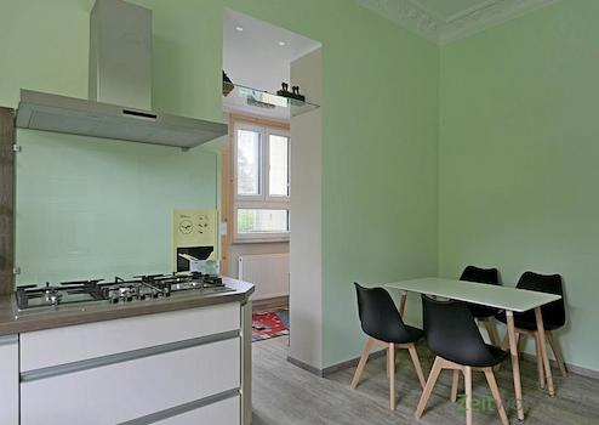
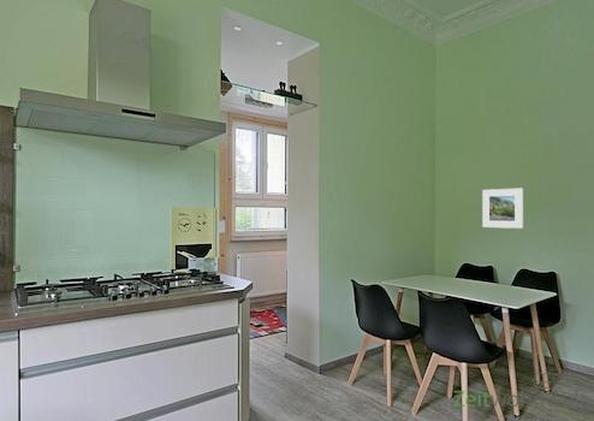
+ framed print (501, 208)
